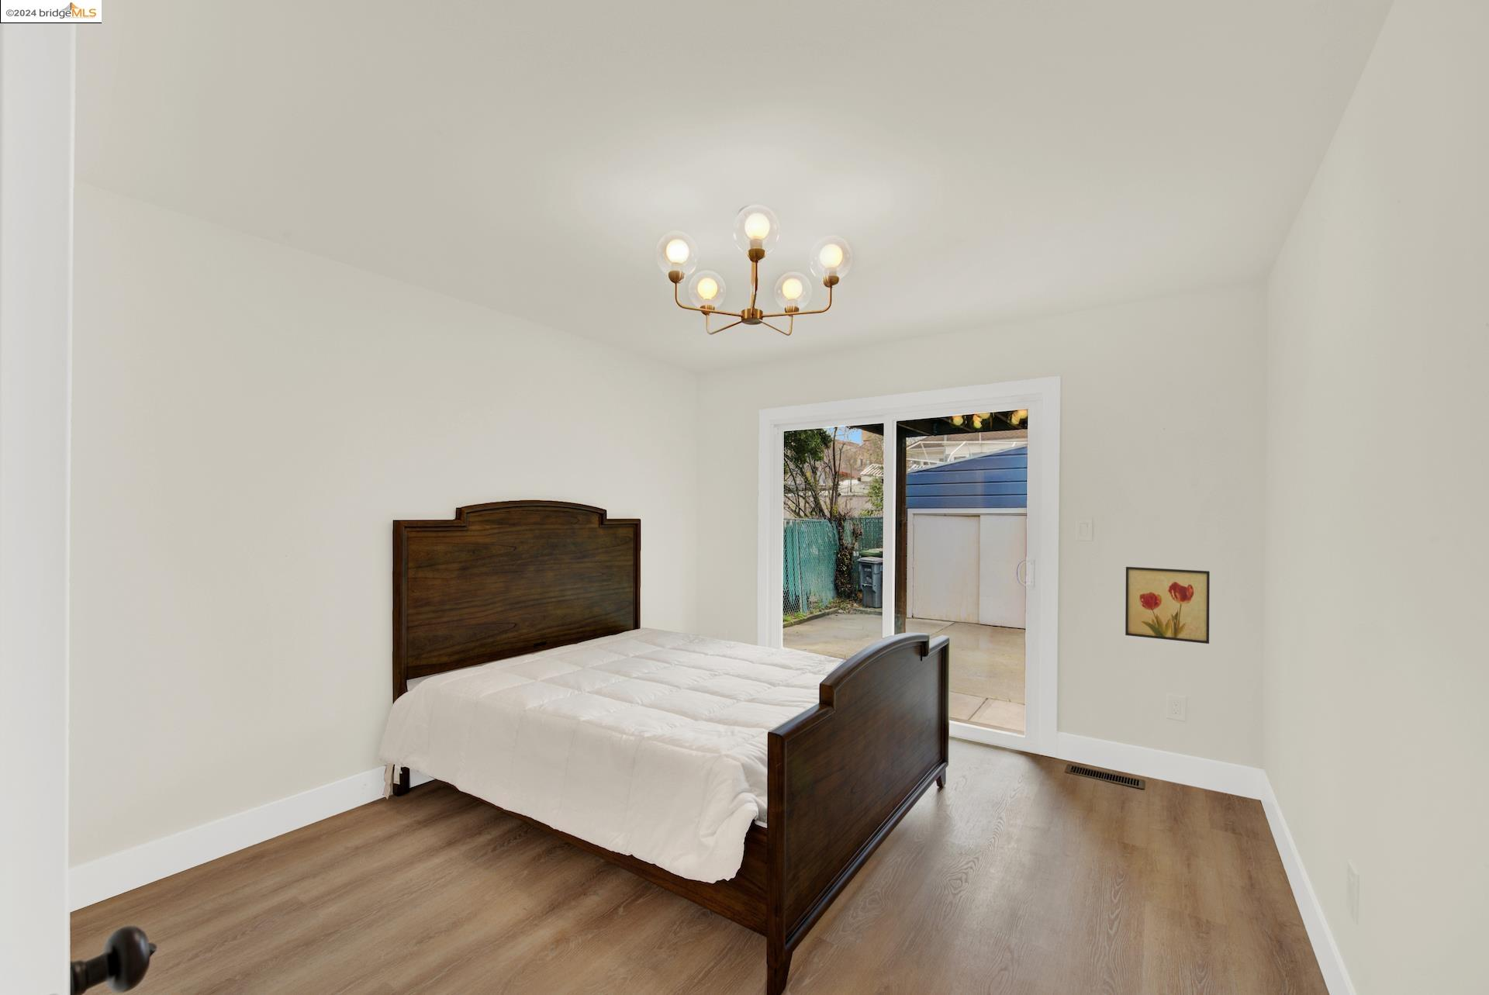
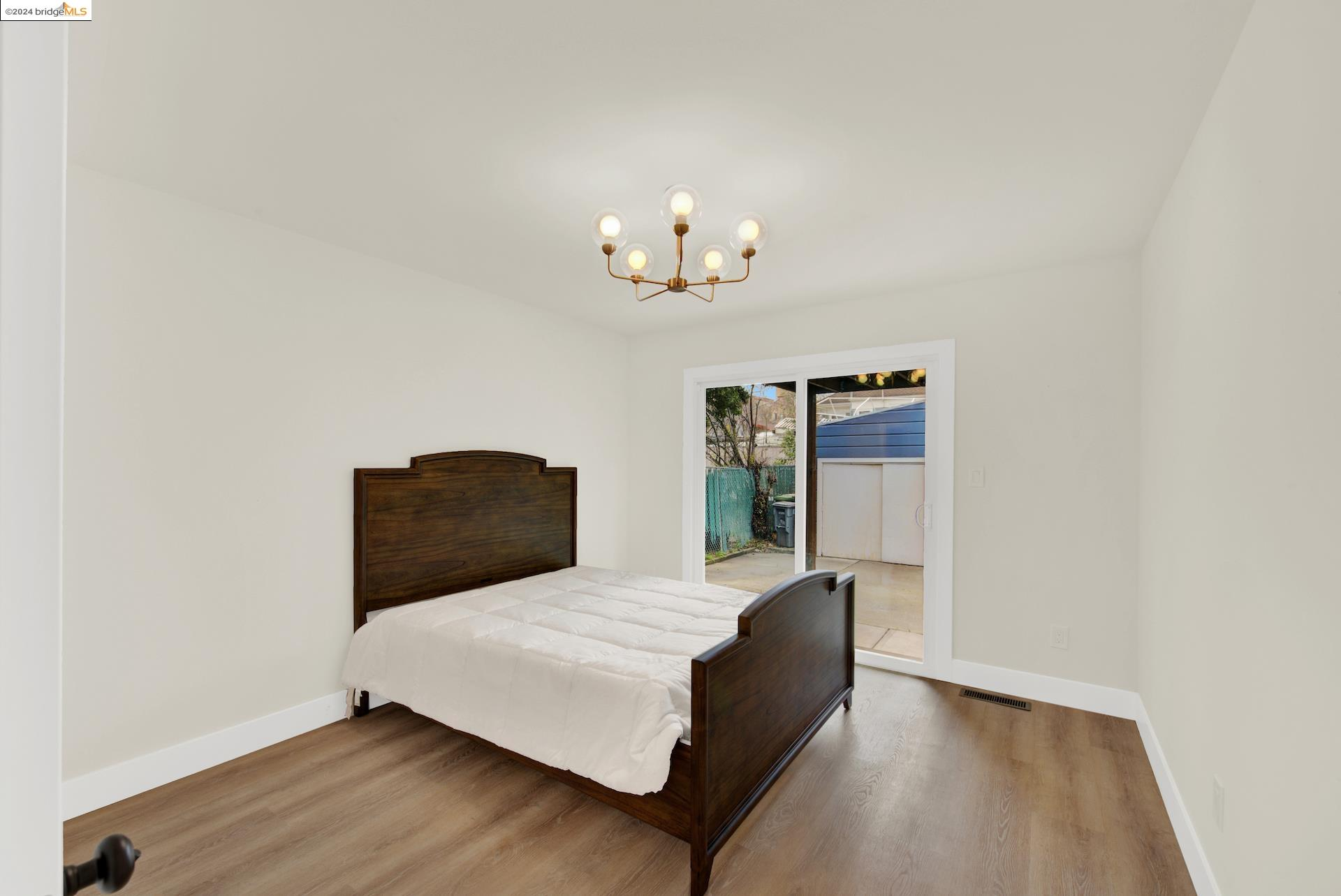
- wall art (1166, 603)
